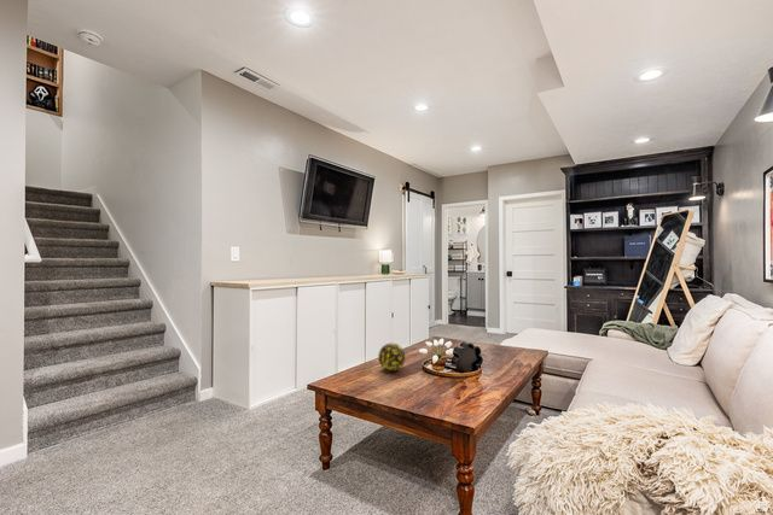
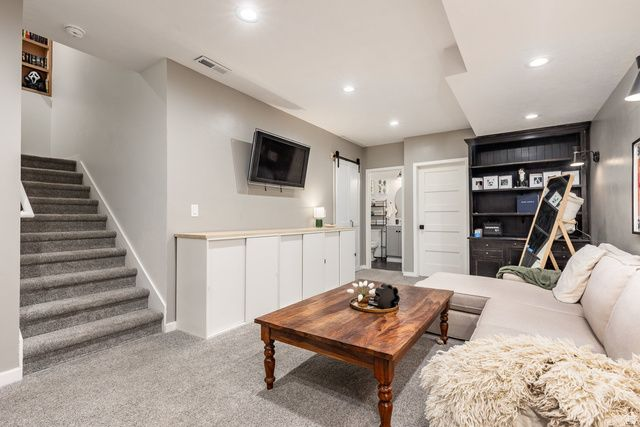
- decorative ball (391, 356)
